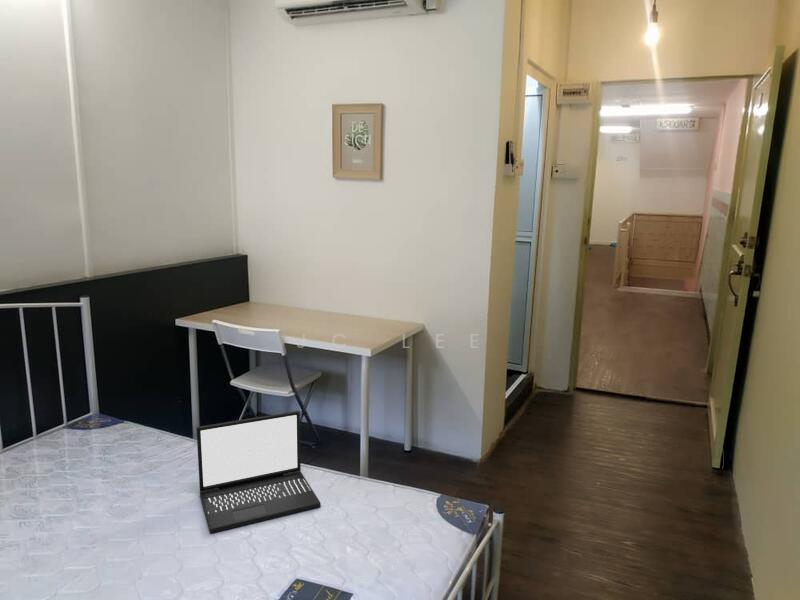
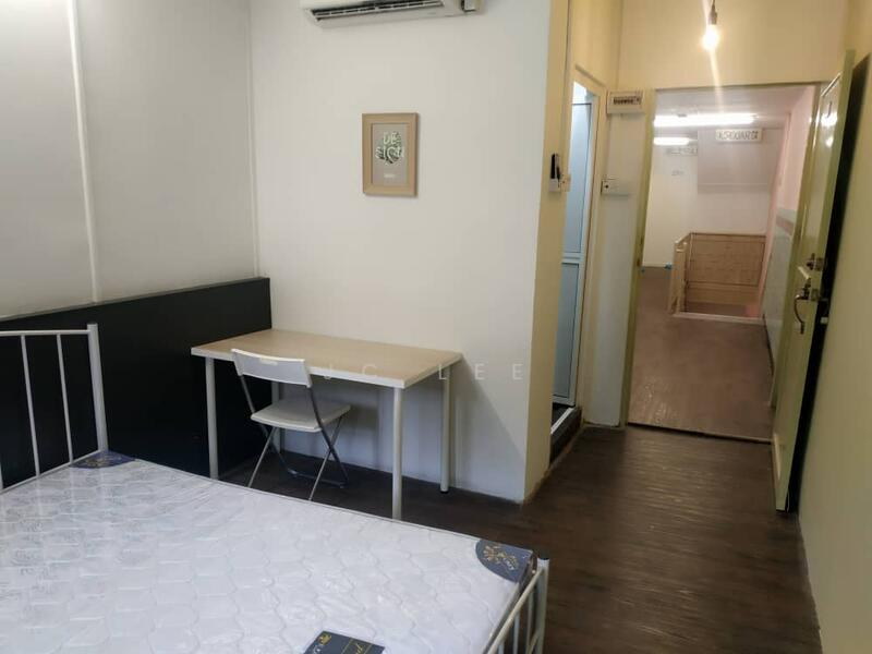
- laptop (258, 467)
